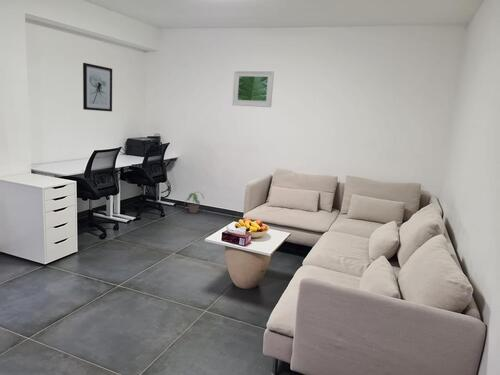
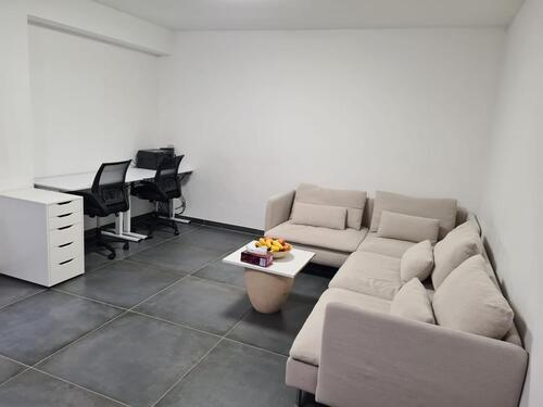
- wall art (98, 88)
- potted plant (193, 202)
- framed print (252, 88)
